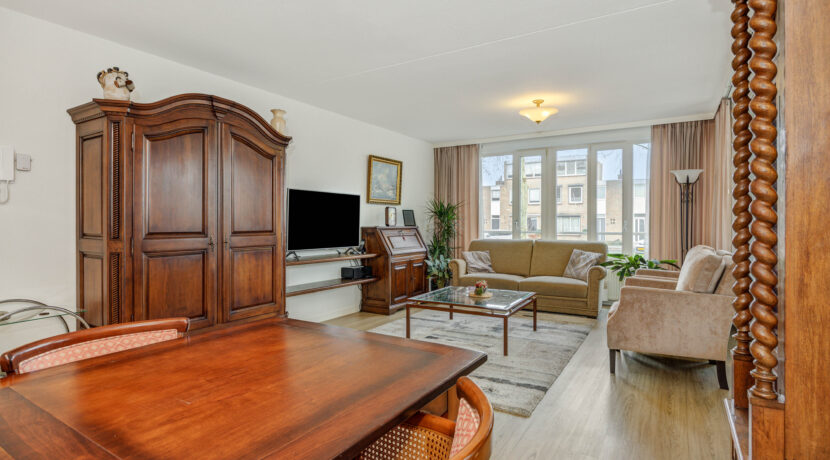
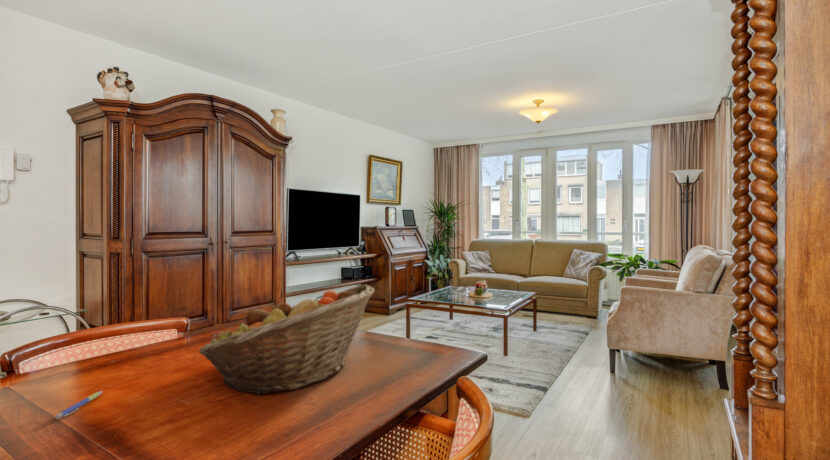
+ pen (81, 403)
+ fruit basket (296, 329)
